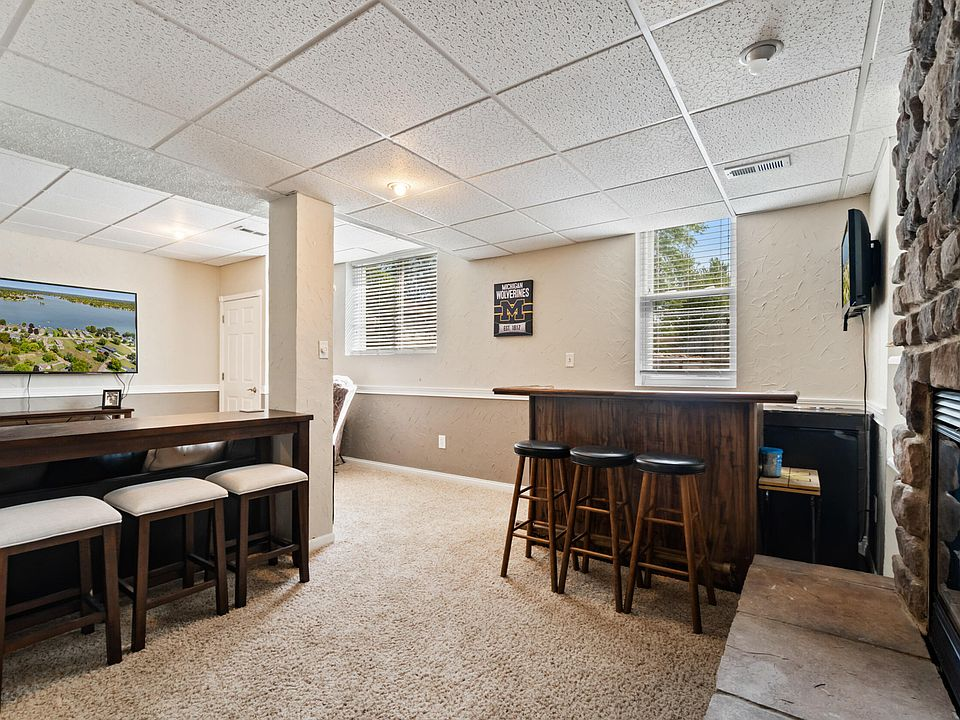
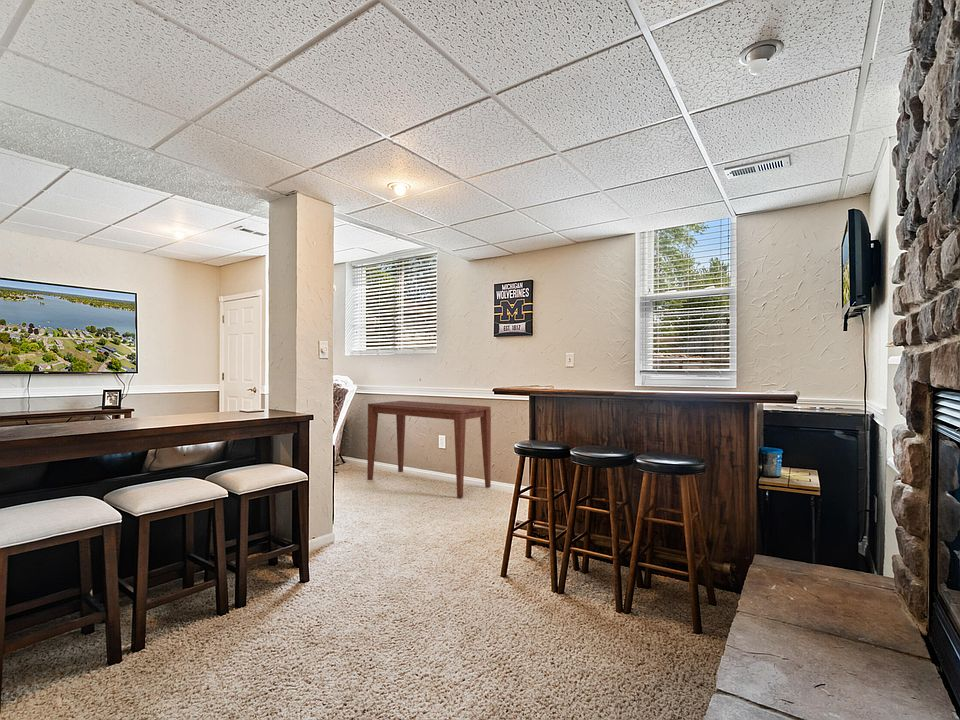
+ console table (404, 439)
